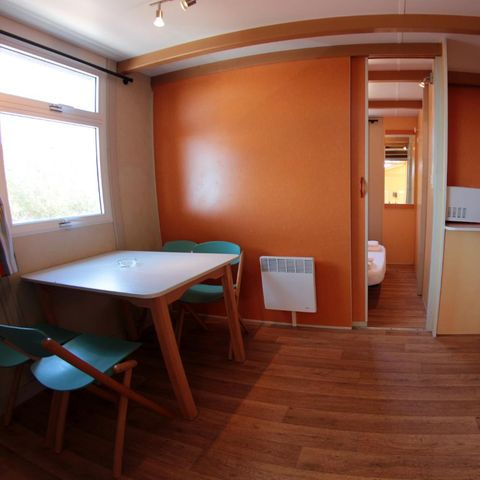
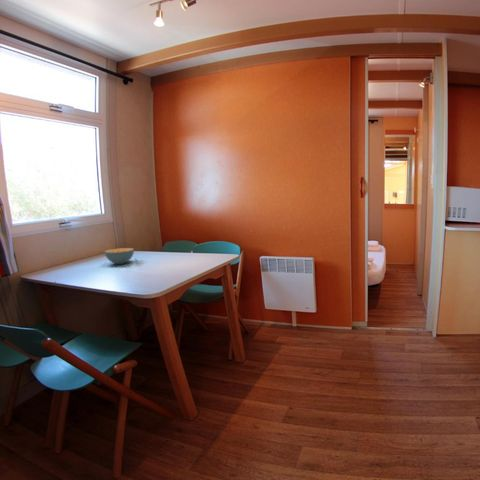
+ cereal bowl (119, 256)
